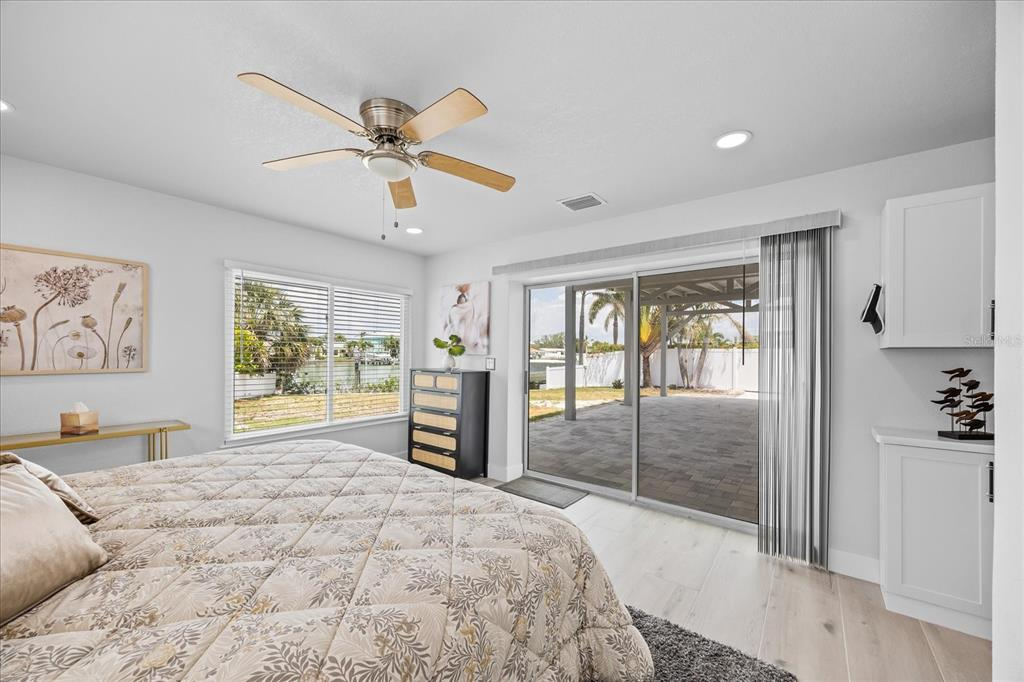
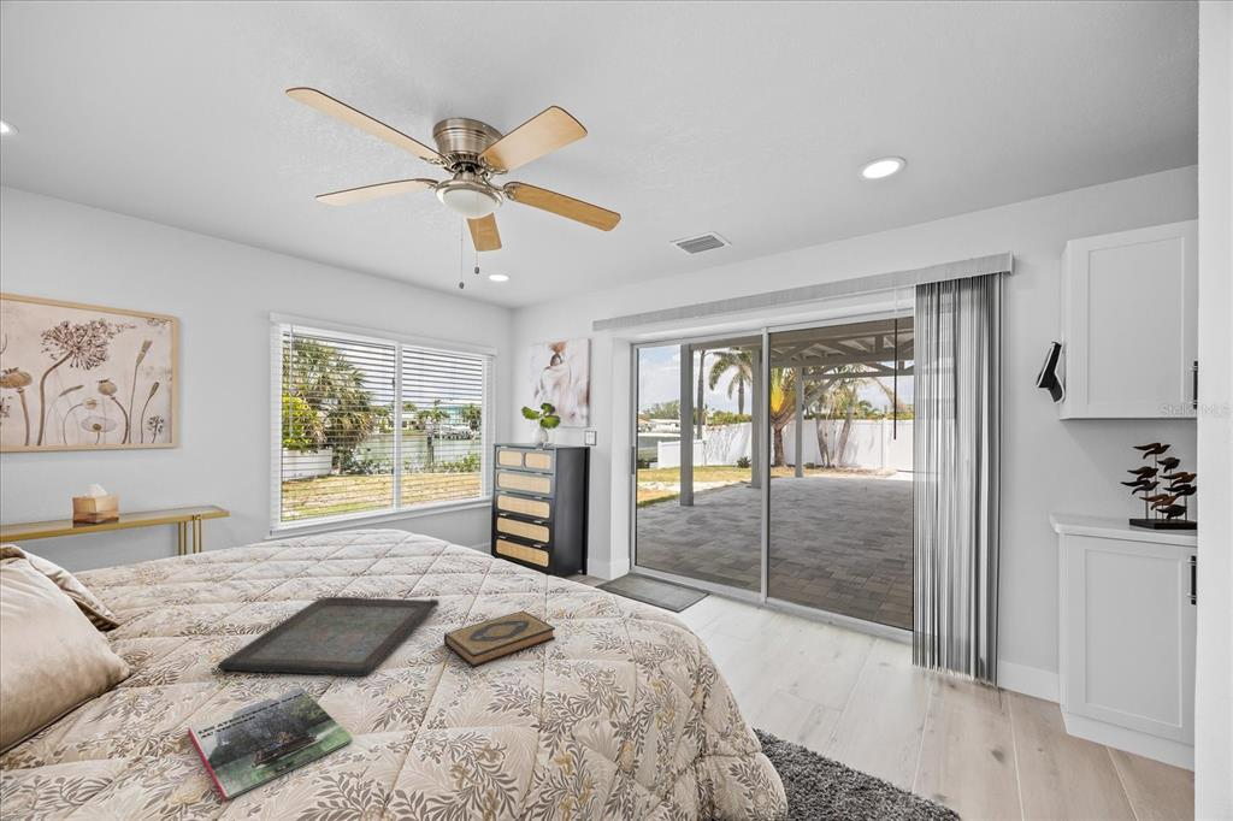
+ magazine (269, 734)
+ hardback book (500, 636)
+ serving tray (341, 630)
